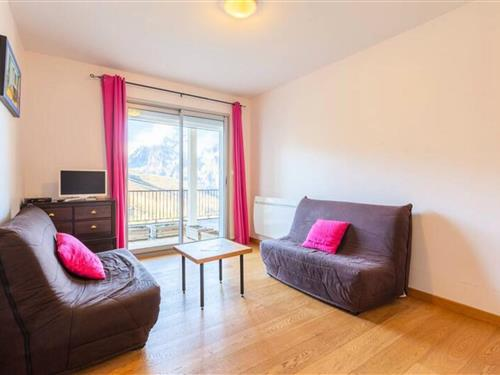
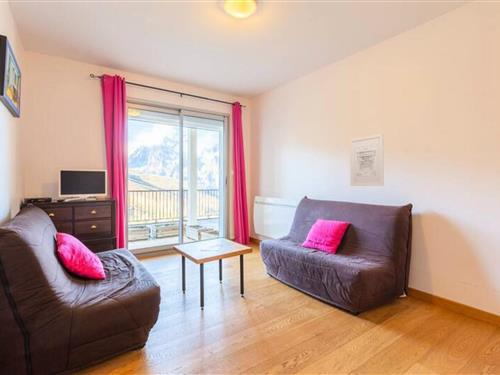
+ wall art (365, 161)
